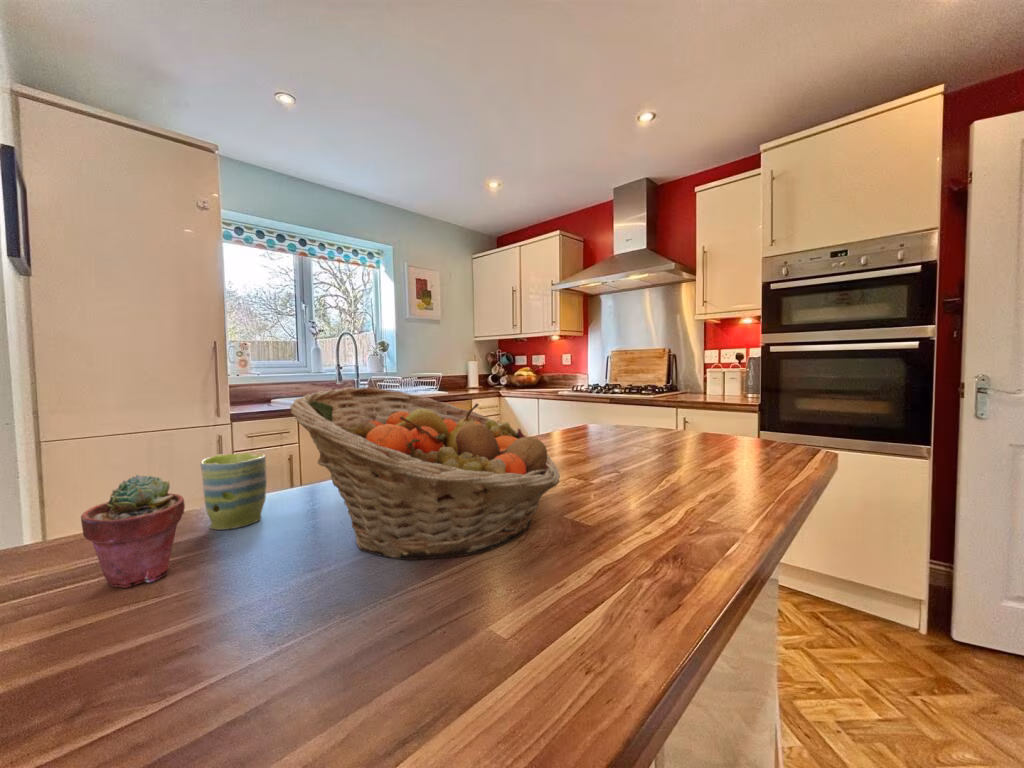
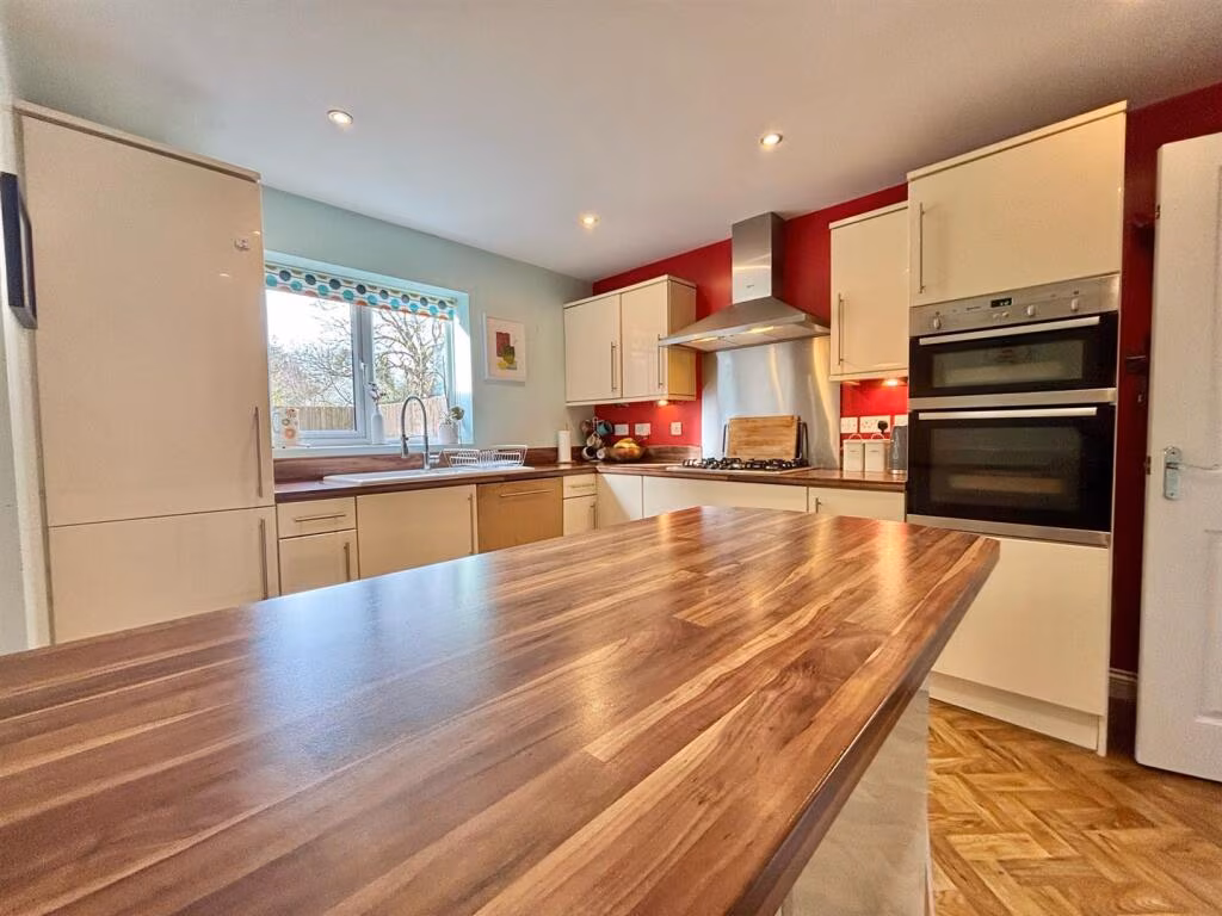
- potted succulent (136, 525)
- fruit basket (437, 451)
- mug (239, 486)
